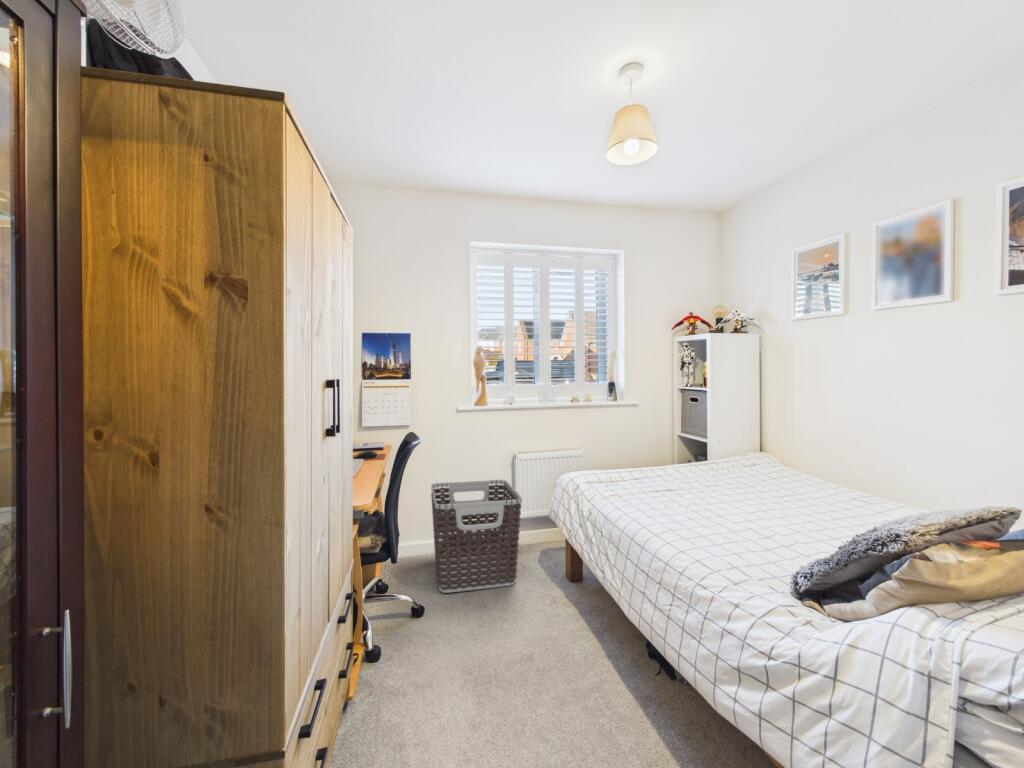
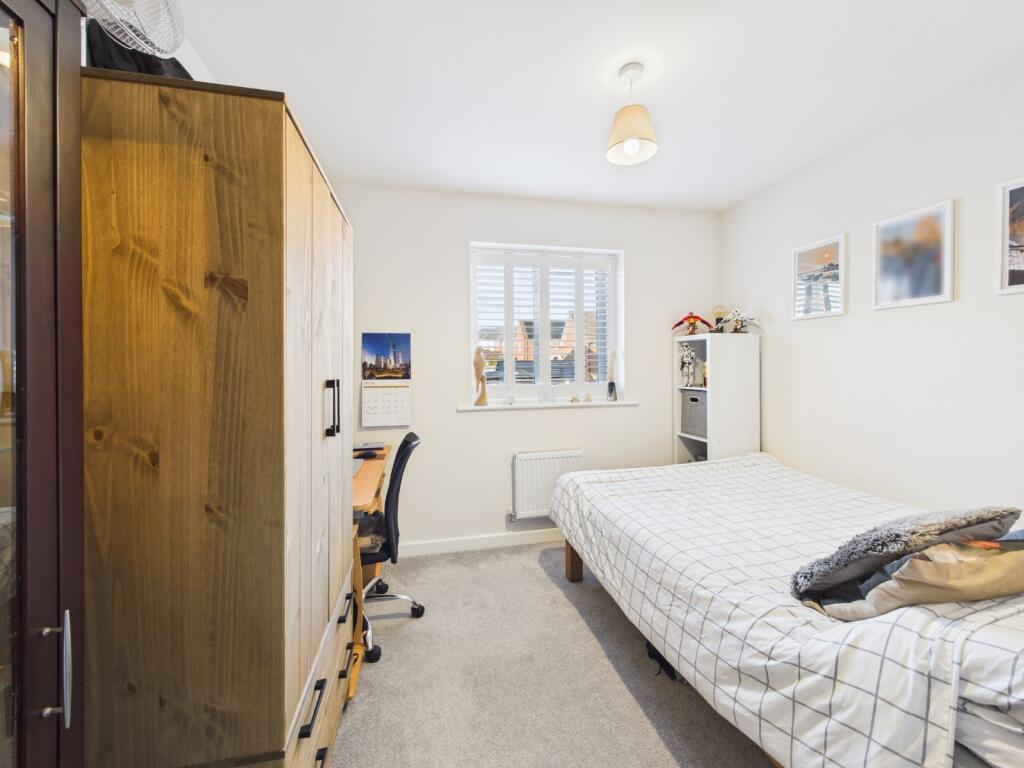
- clothes hamper (474, 532)
